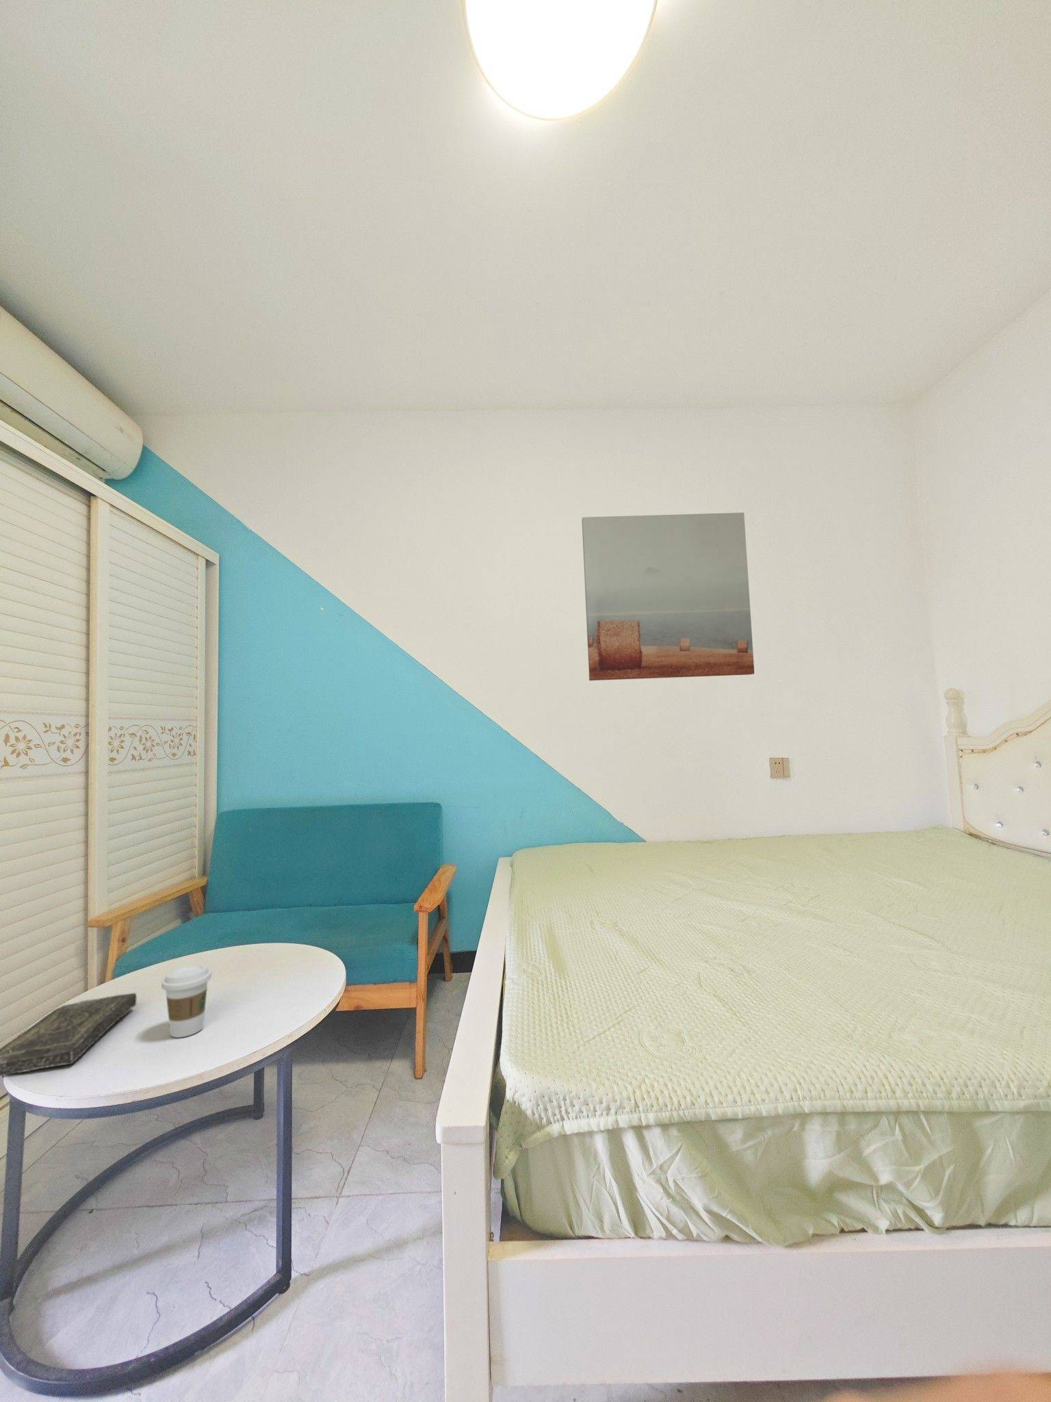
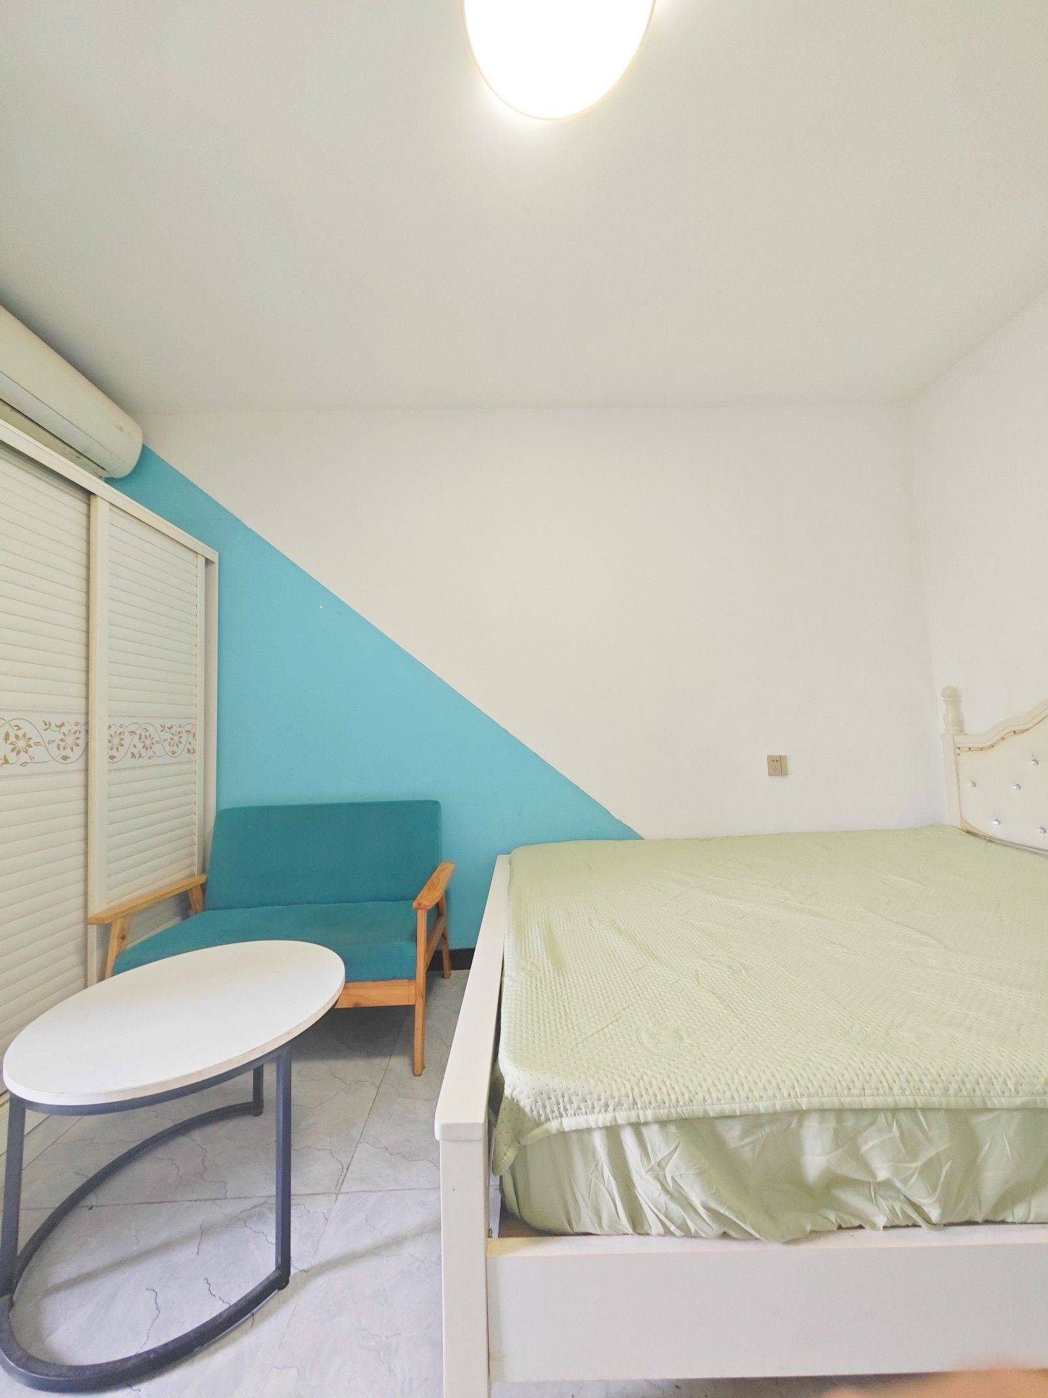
- book (66, 1030)
- coffee cup (187, 1000)
- wall art (667, 596)
